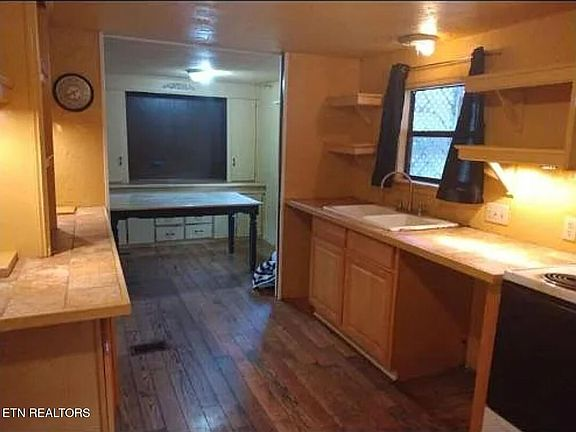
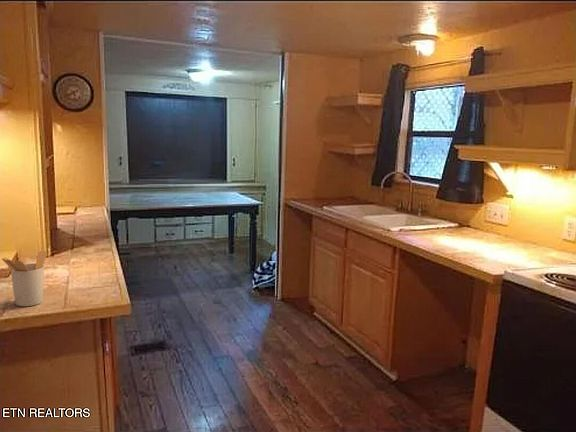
+ utensil holder (23, 278)
